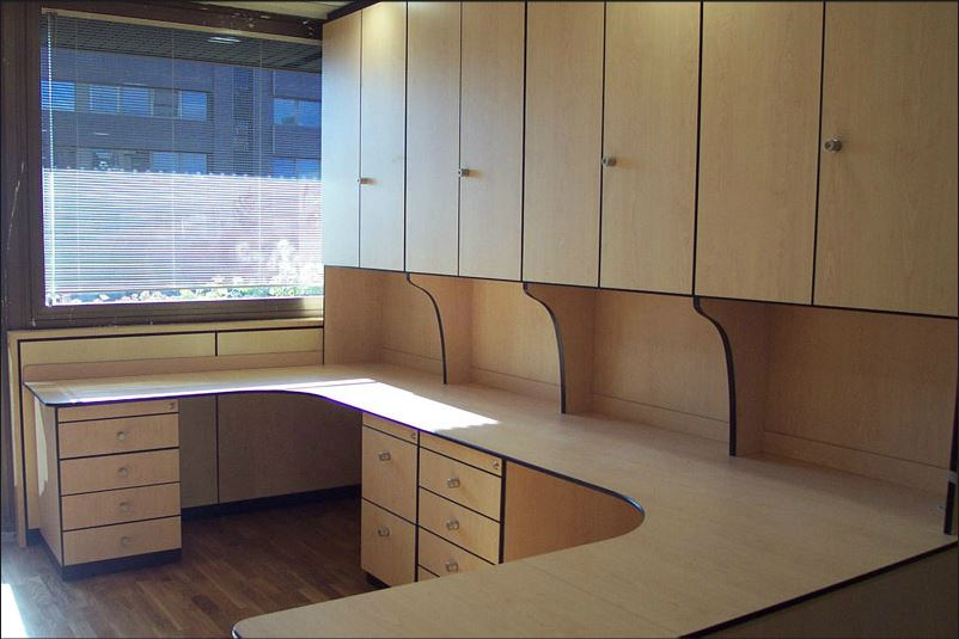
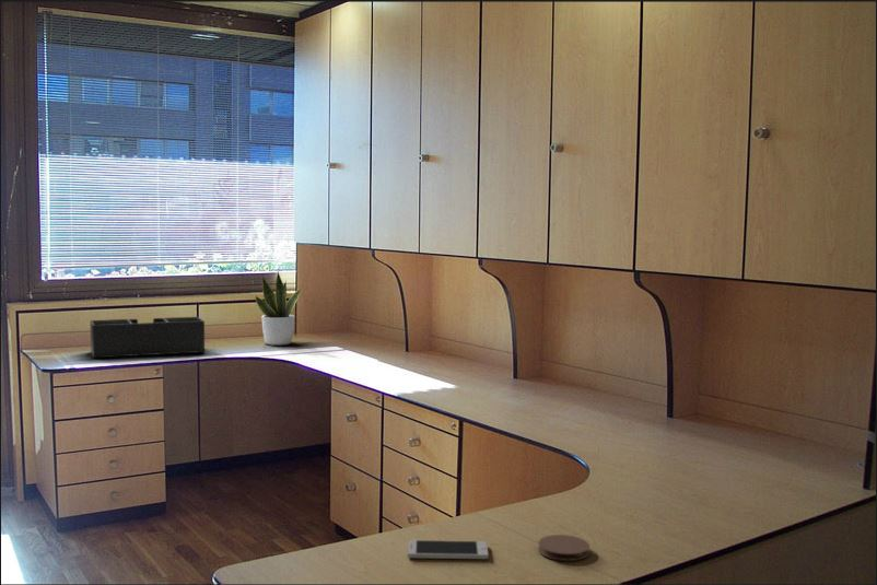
+ smartphone (447, 549)
+ desk organizer (148, 336)
+ potted plant (279, 306)
+ coaster (563, 547)
